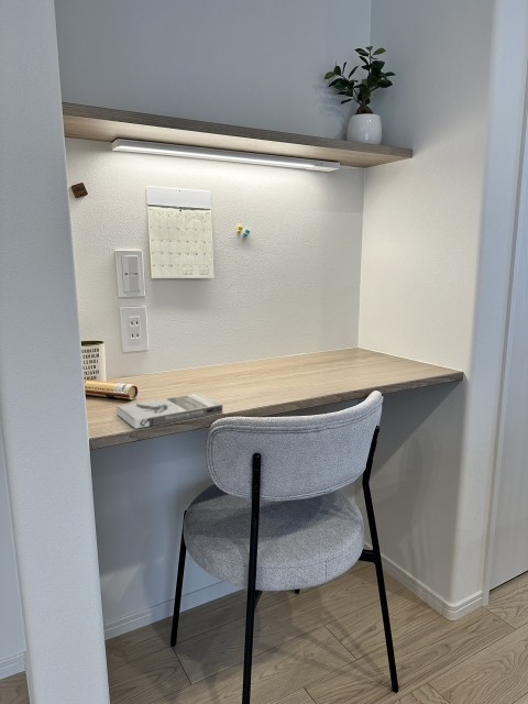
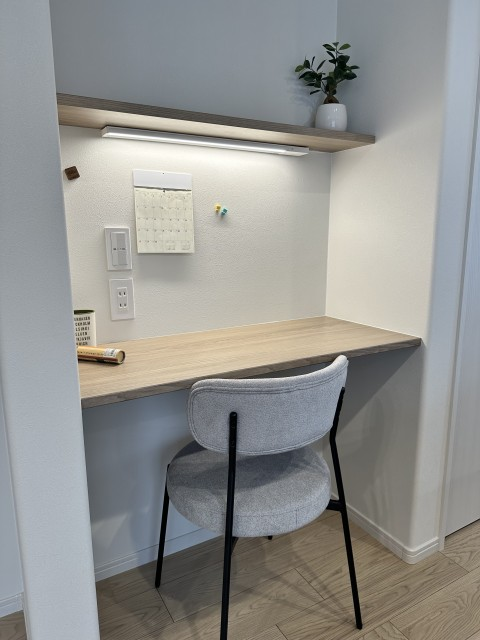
- book (169, 408)
